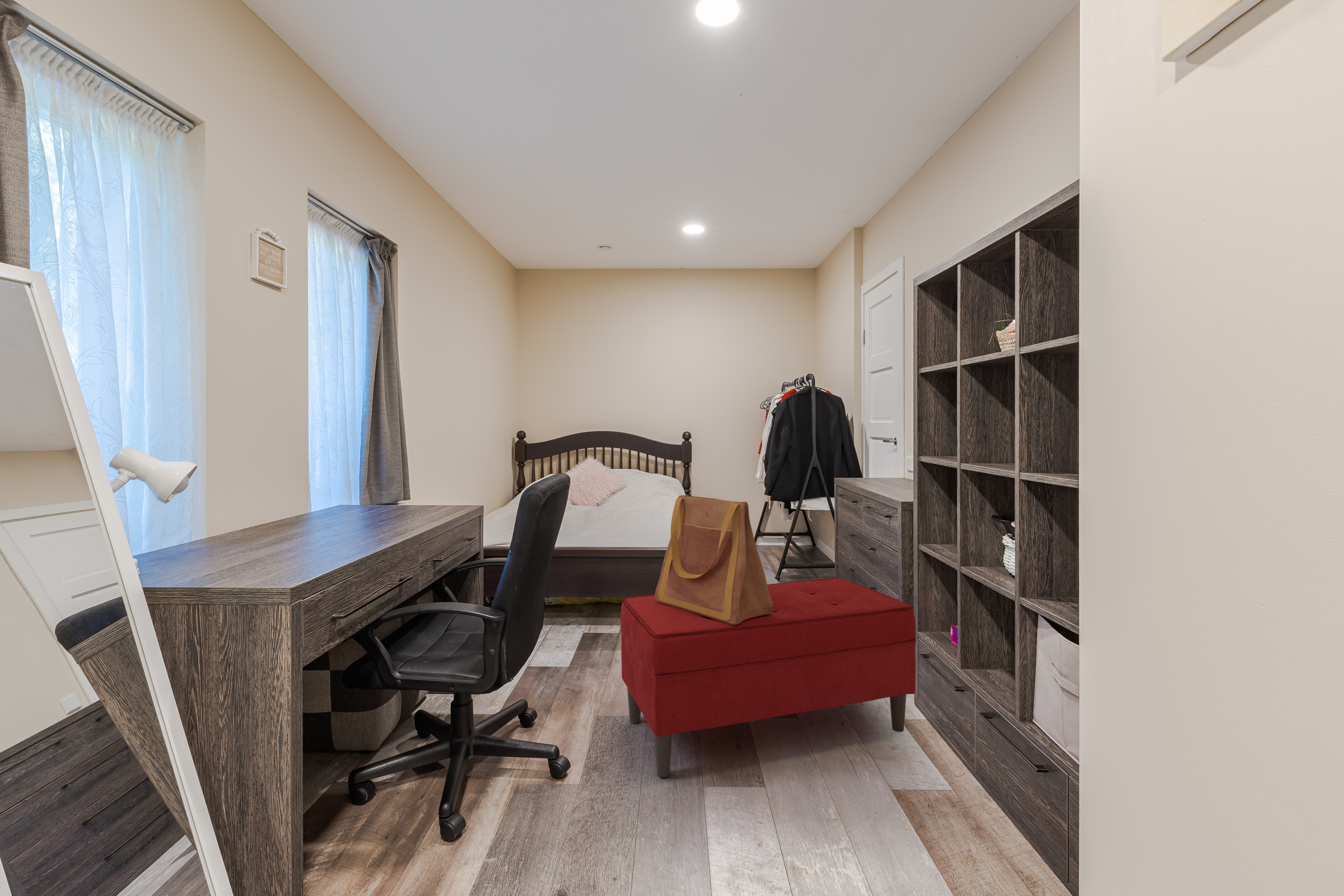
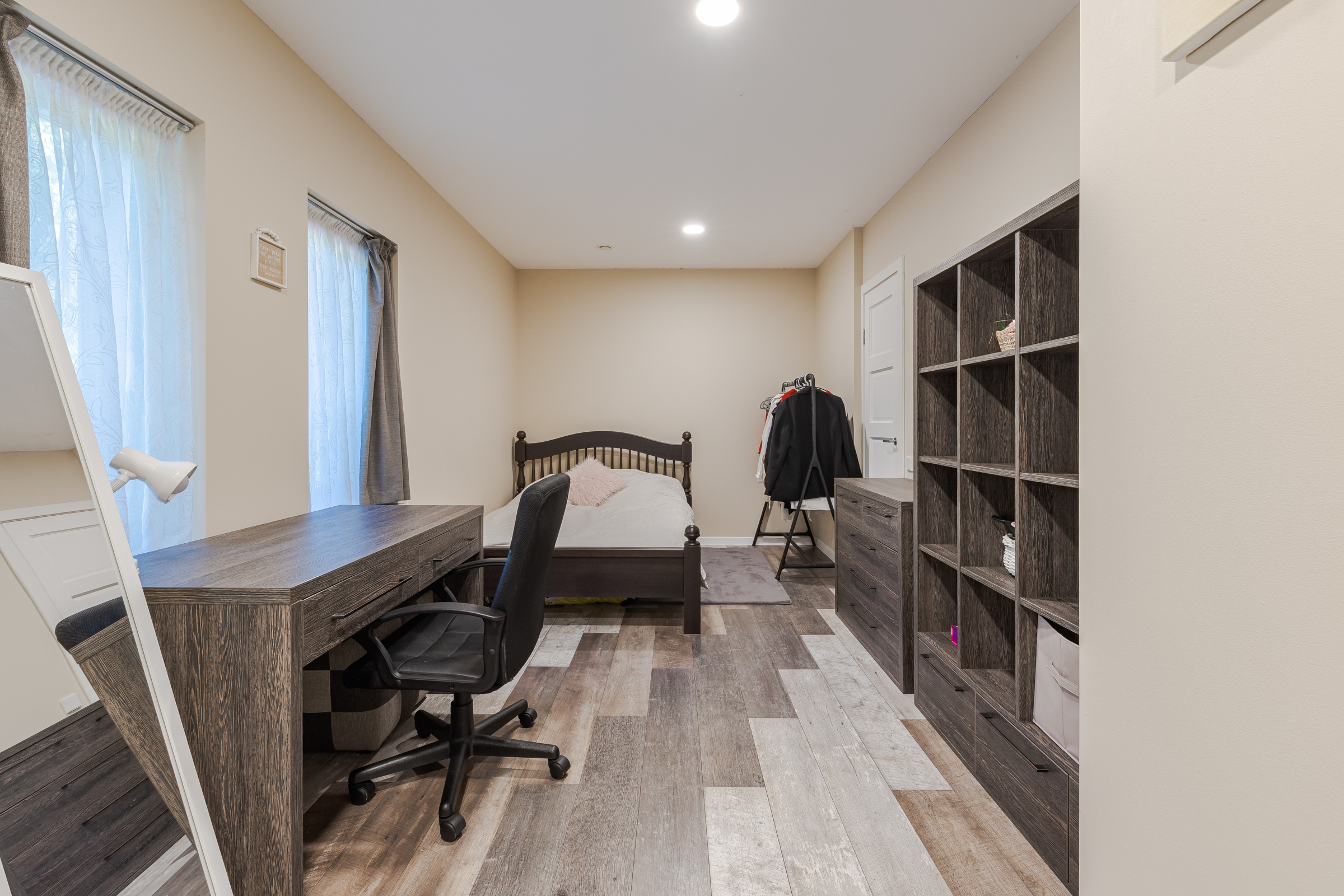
- bench (763, 663)
- tote bag (711, 553)
